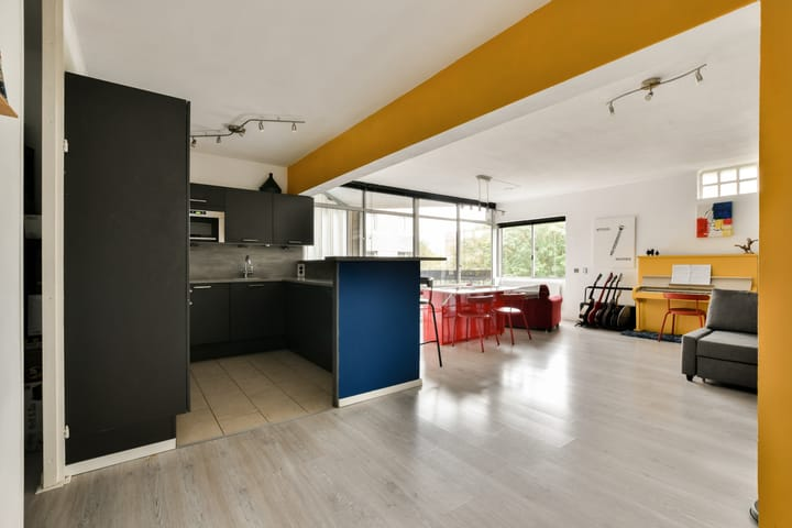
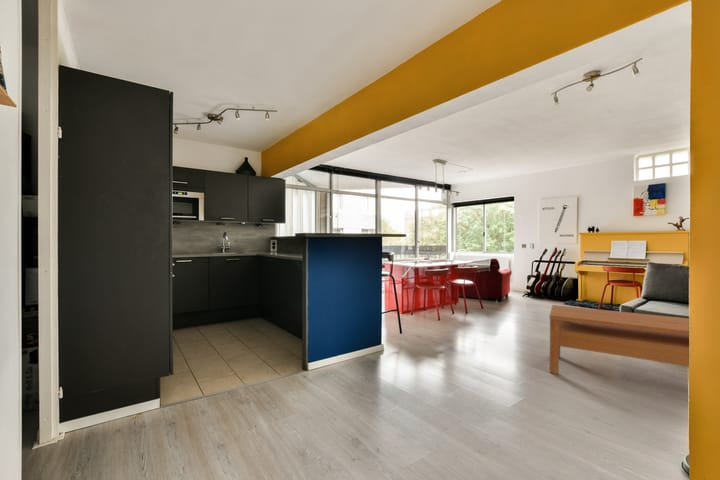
+ coffee table (633, 348)
